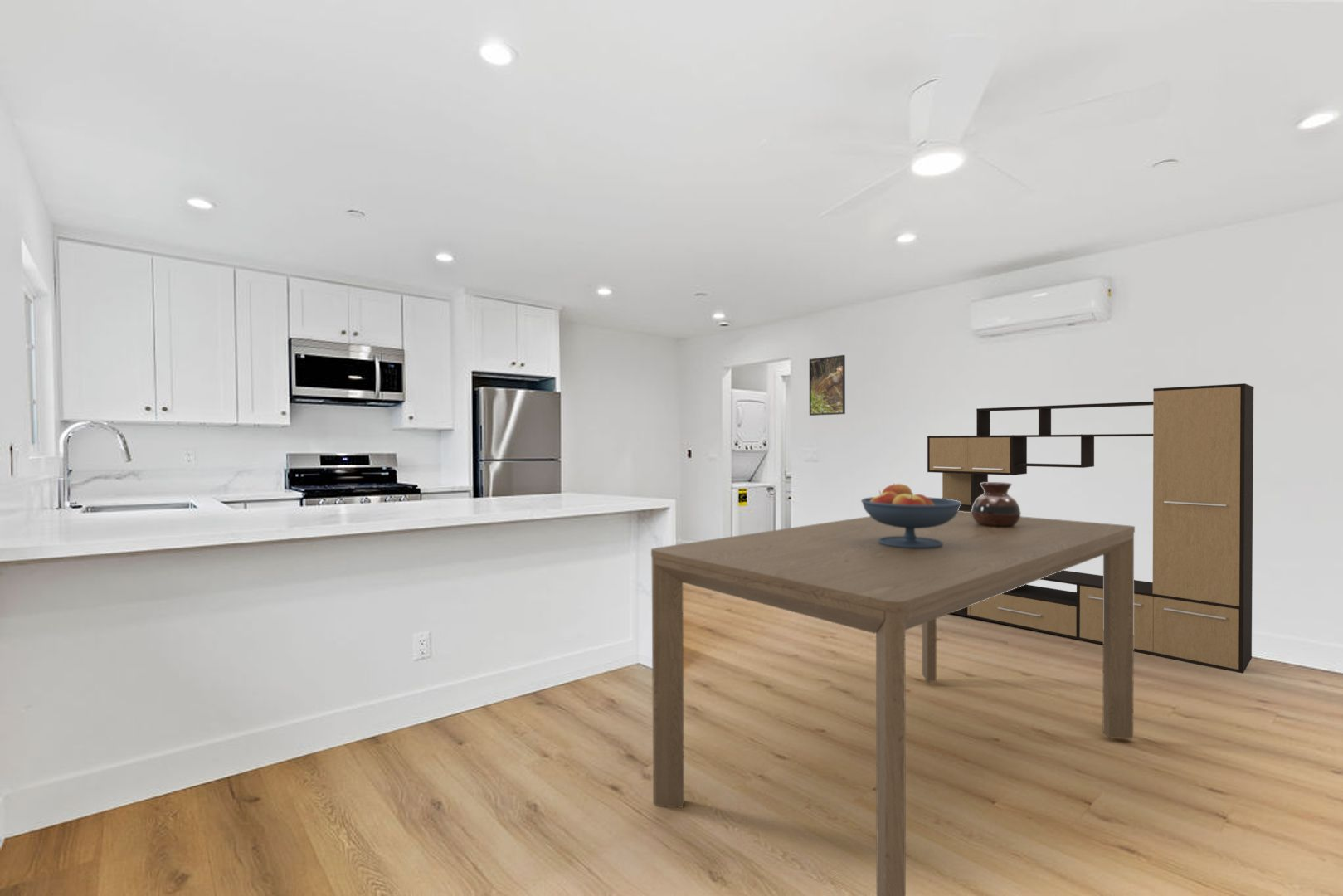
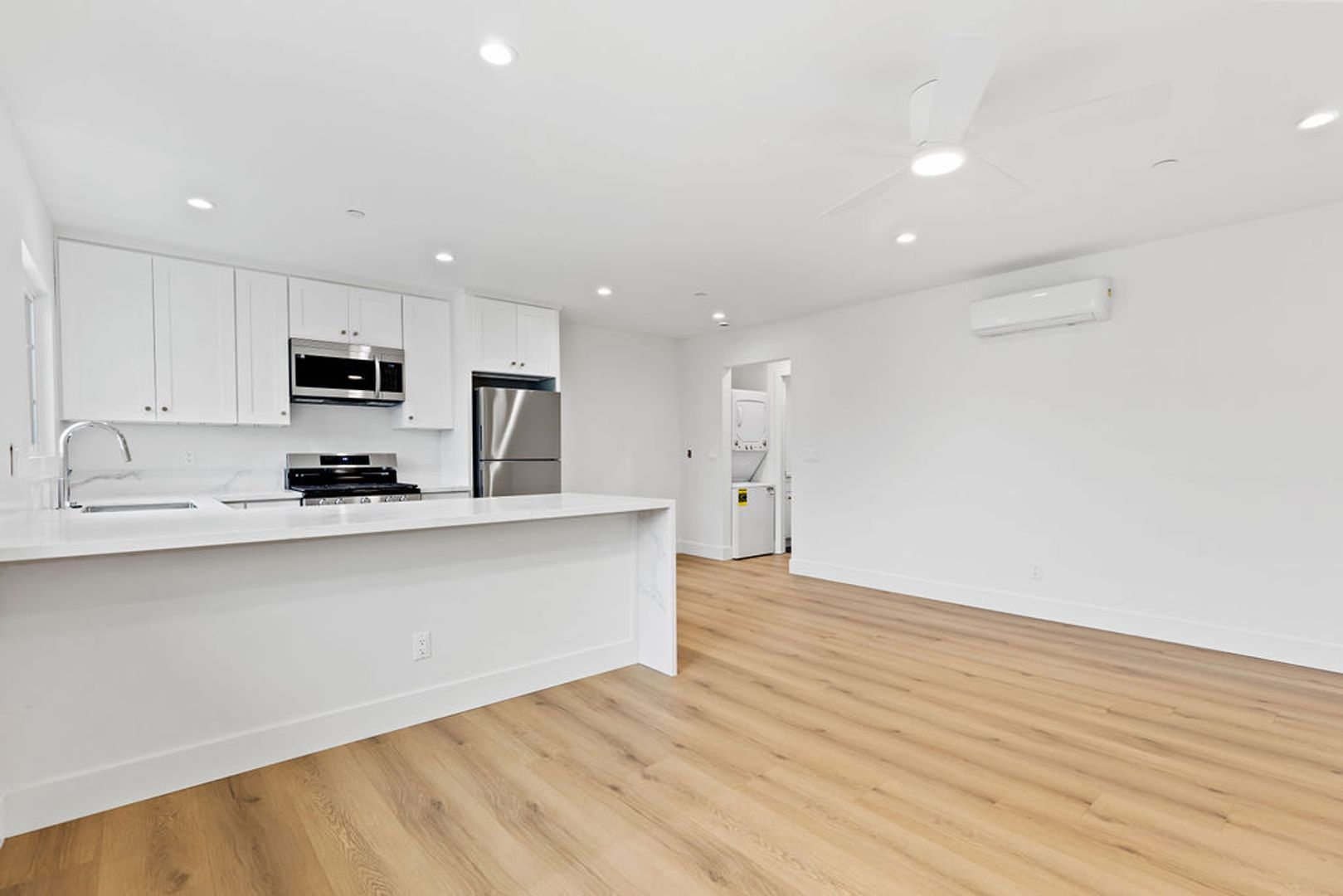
- fruit bowl (910, 514)
- vase (995, 504)
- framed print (826, 386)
- media console (1062, 466)
- dining table (922, 652)
